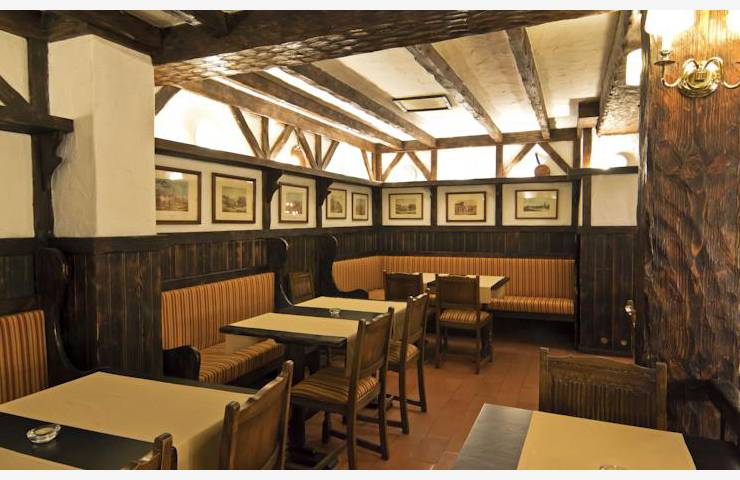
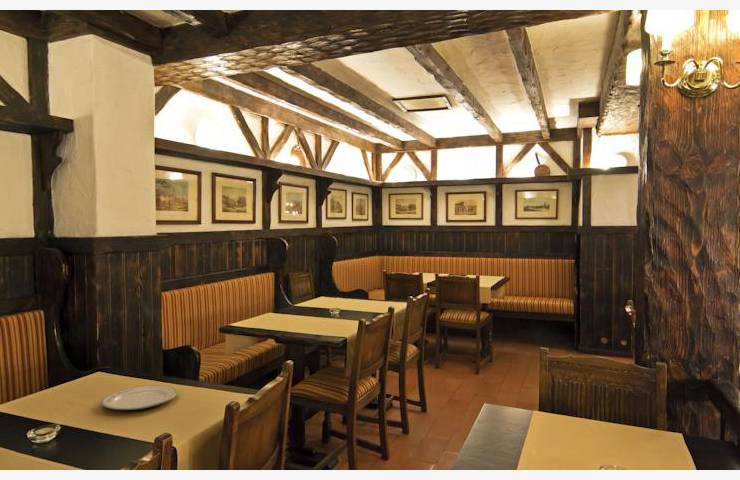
+ chinaware (140, 398)
